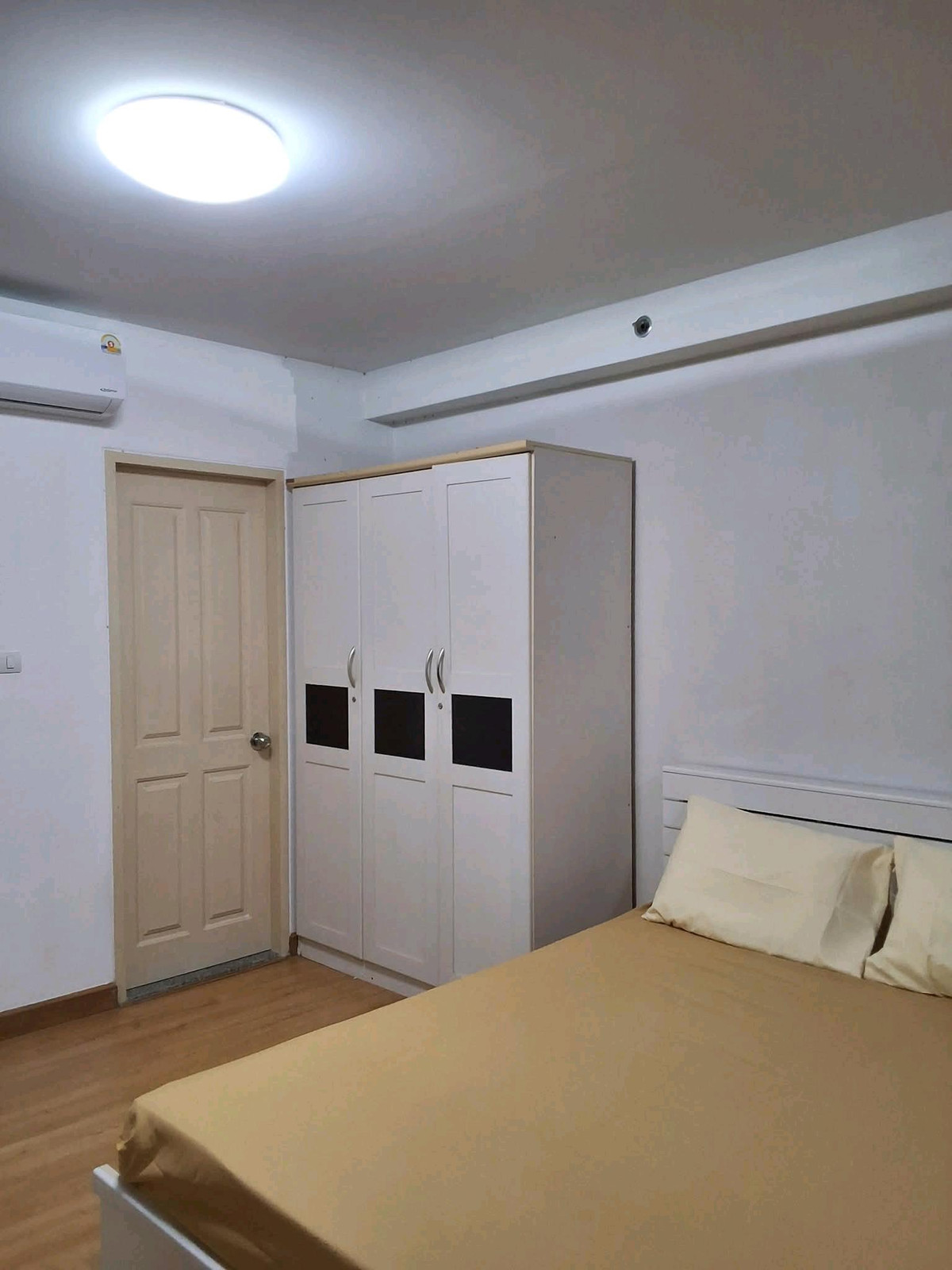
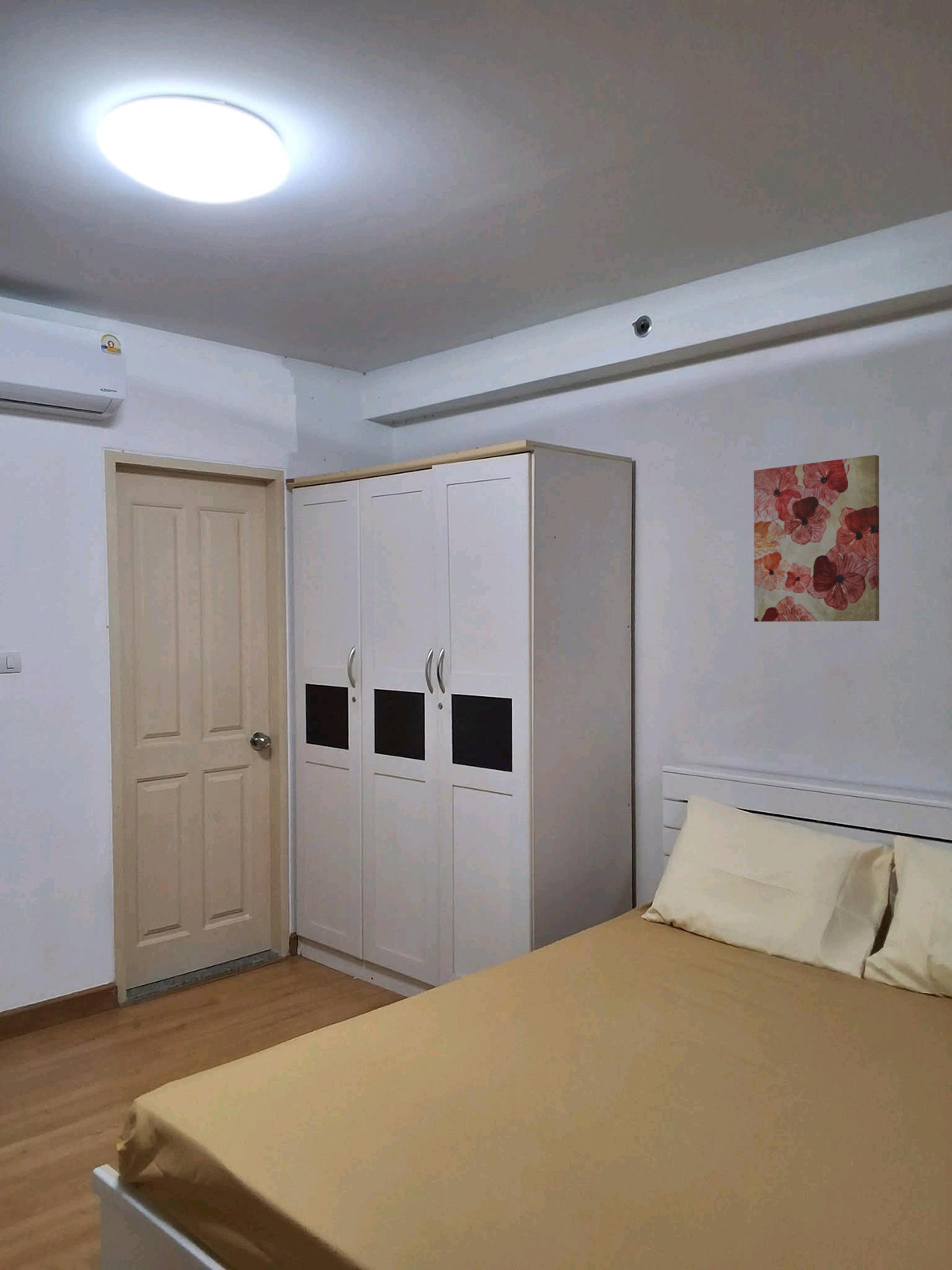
+ wall art (813, 542)
